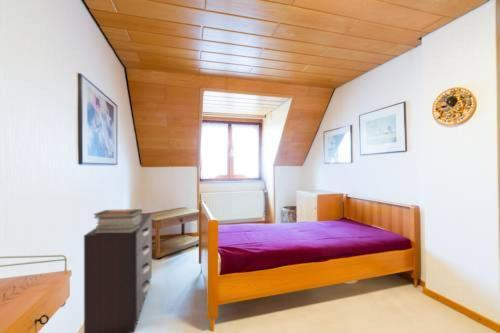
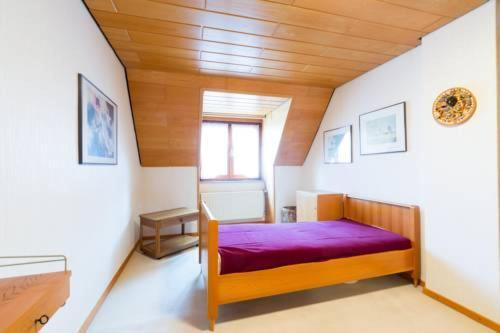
- dresser (126, 263)
- book stack (119, 220)
